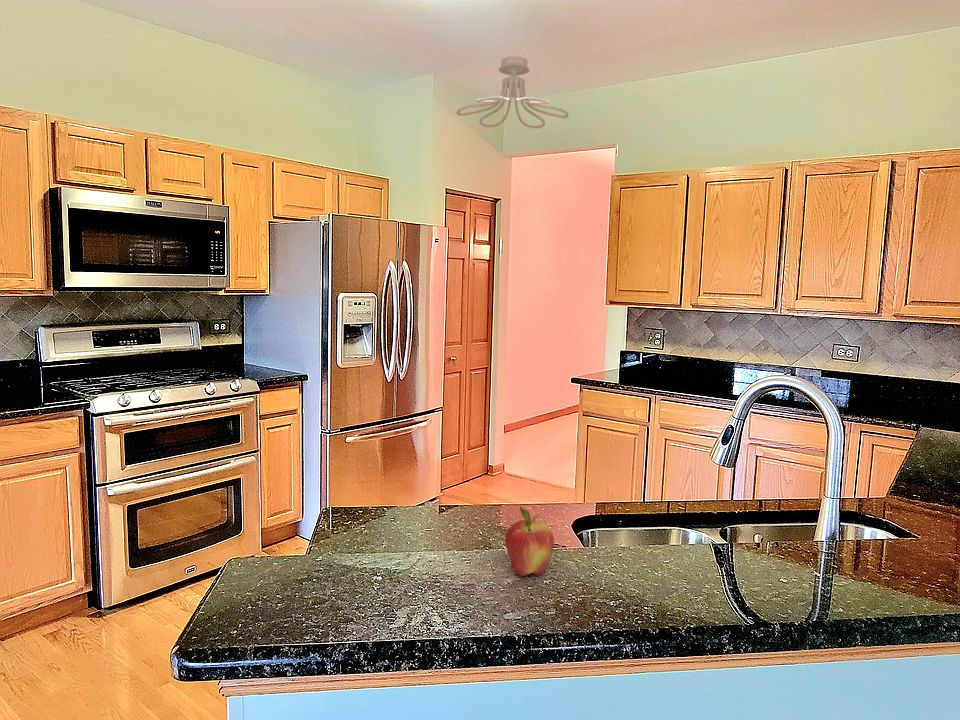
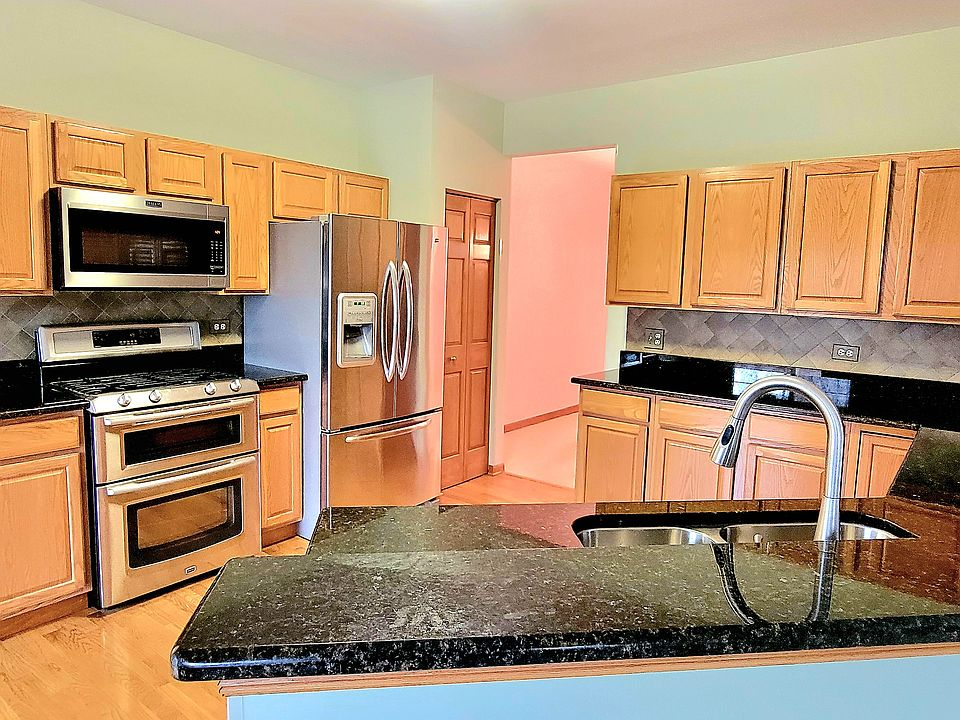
- fruit (529, 538)
- ceiling light fixture (513, 88)
